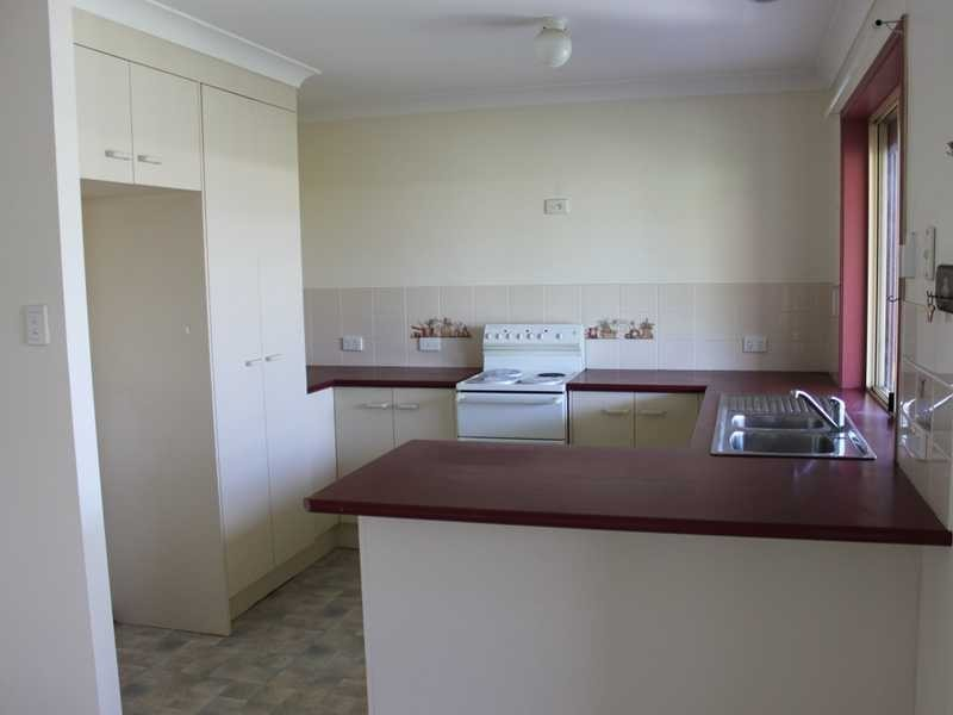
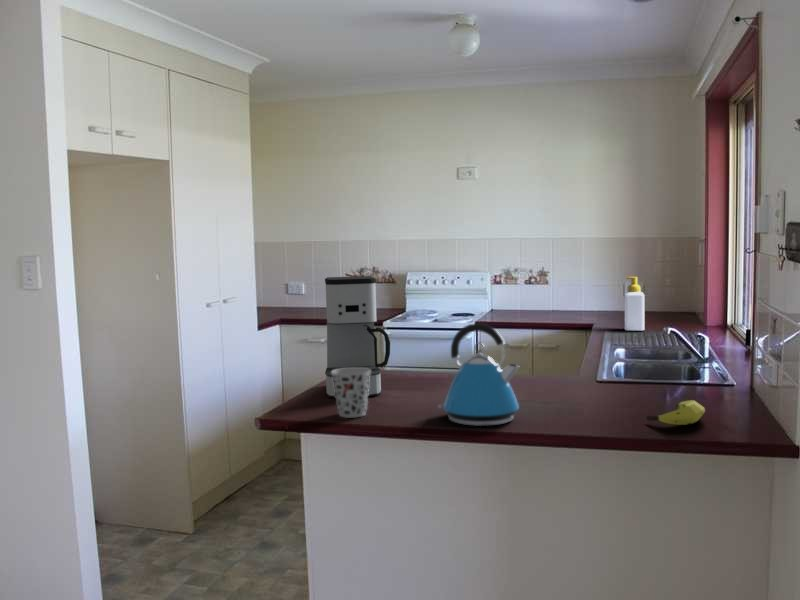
+ soap bottle (634, 303)
+ banana (675, 410)
+ cup (351, 392)
+ kettle (477, 370)
+ coffee maker (356, 334)
